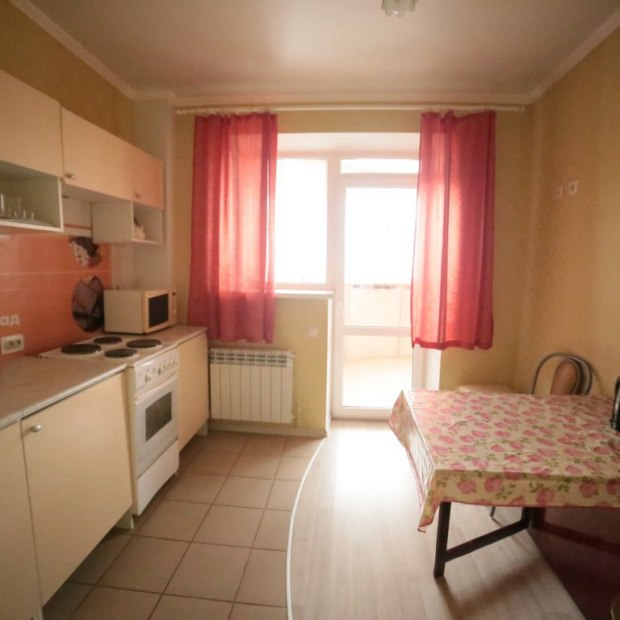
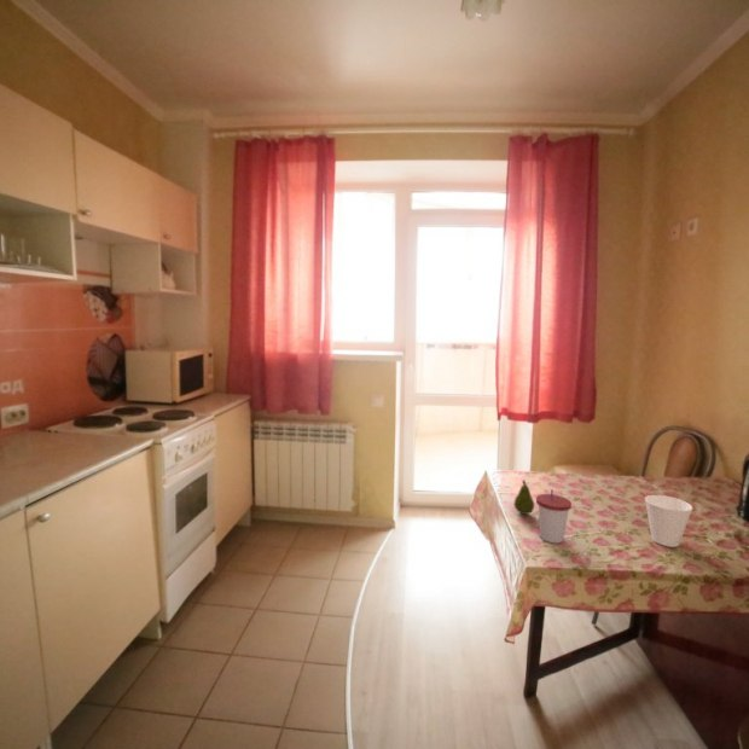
+ cup (552, 513)
+ fruit (524, 497)
+ cup (666, 522)
